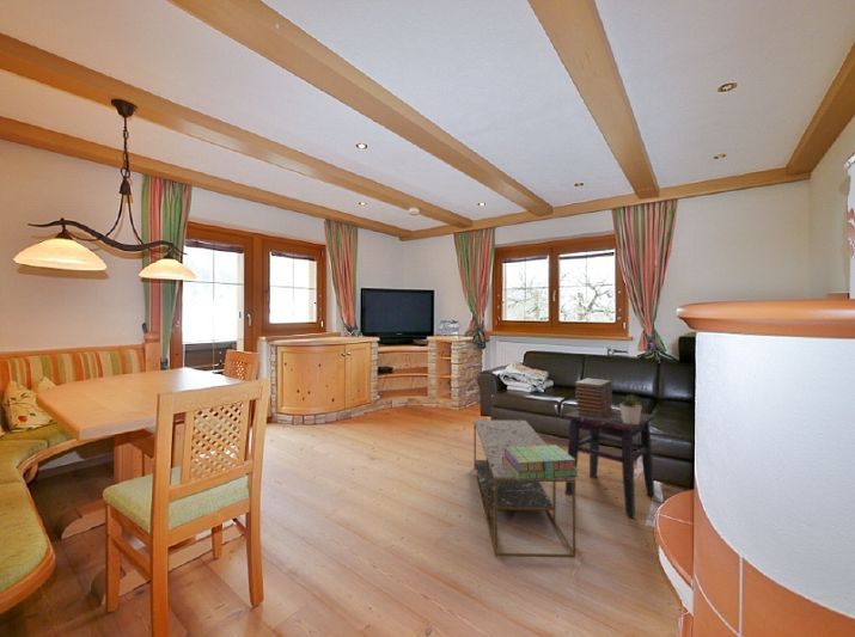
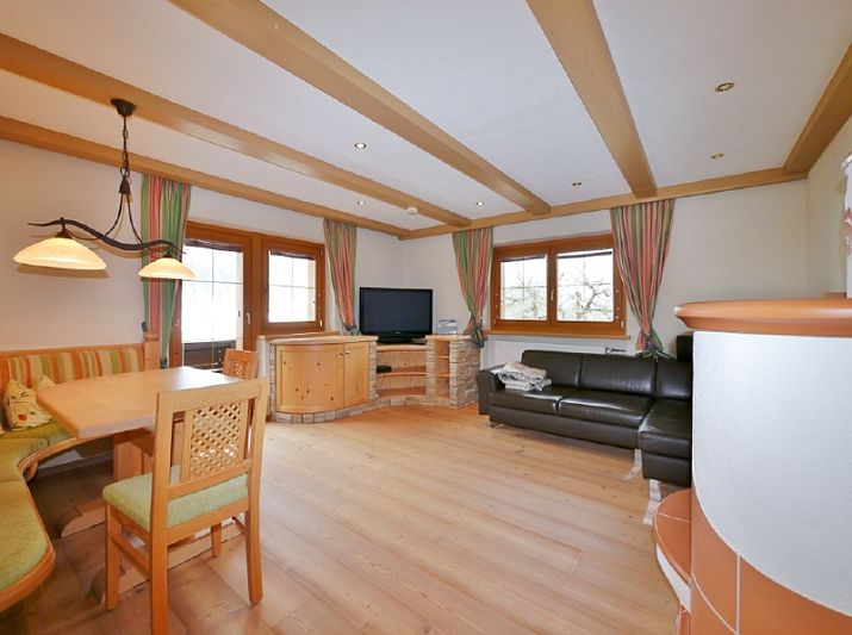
- side table (609, 454)
- book stack (593, 396)
- coffee table (512, 473)
- potted plant (629, 406)
- stack of books (538, 460)
